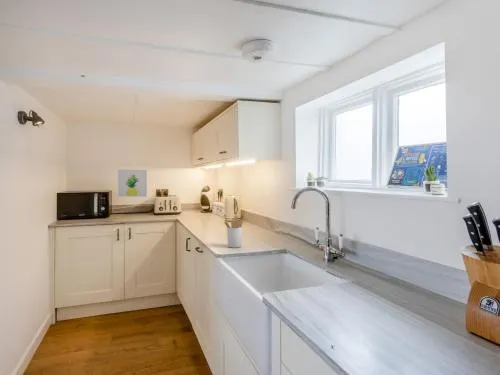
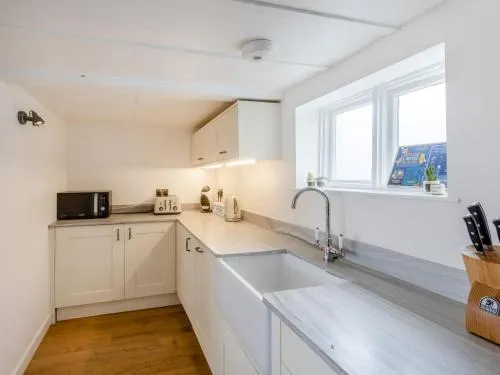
- utensil holder (235, 232)
- wall art (132, 183)
